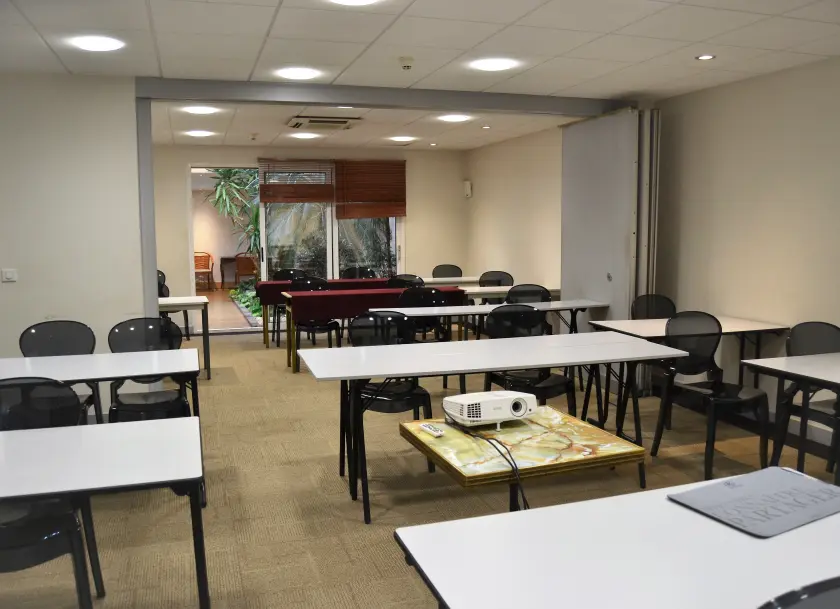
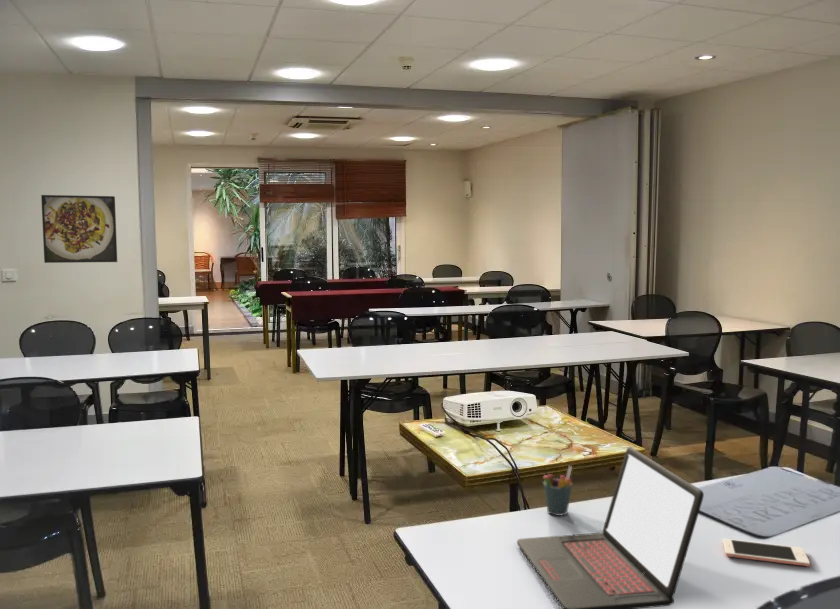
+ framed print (80, 229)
+ cell phone (764, 552)
+ pen holder (557, 490)
+ laptop (605, 521)
